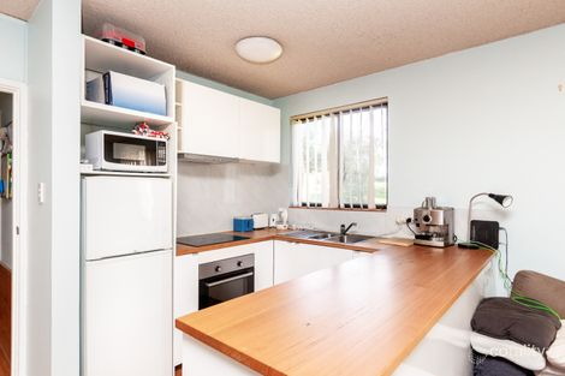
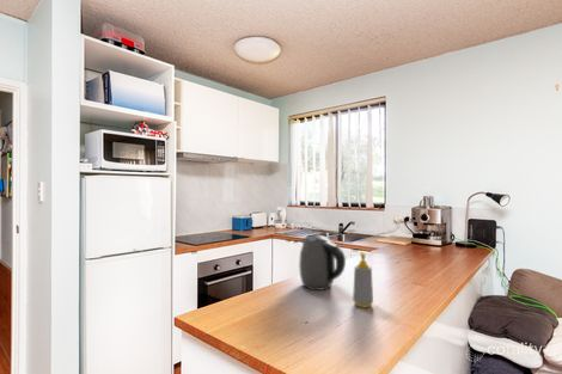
+ soap bottle (362, 278)
+ kettle (320, 260)
